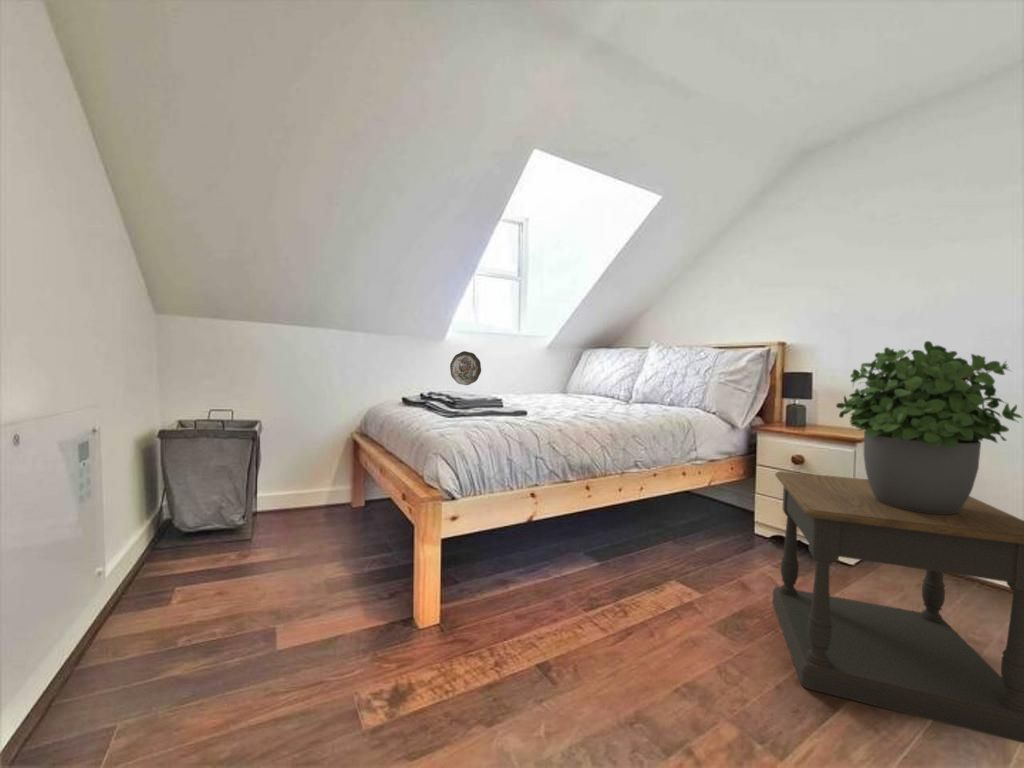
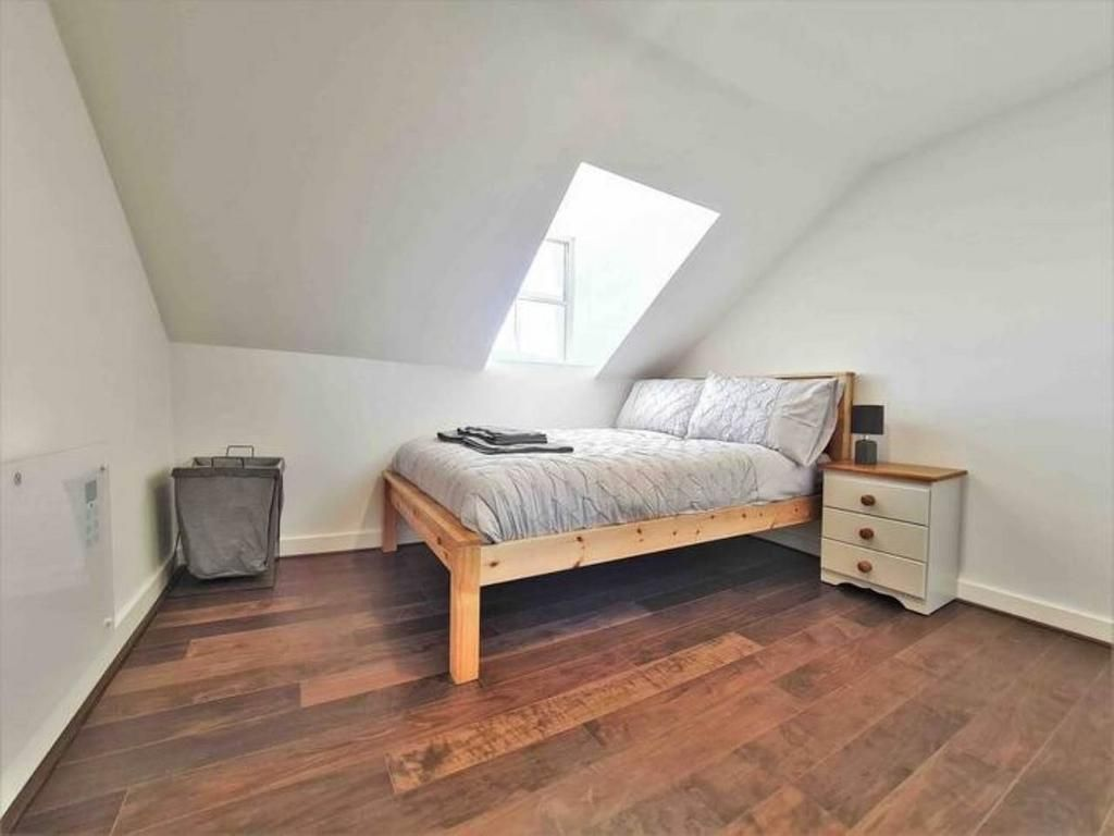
- side table (884, 563)
- potted plant (917, 421)
- decorative plate (465, 368)
